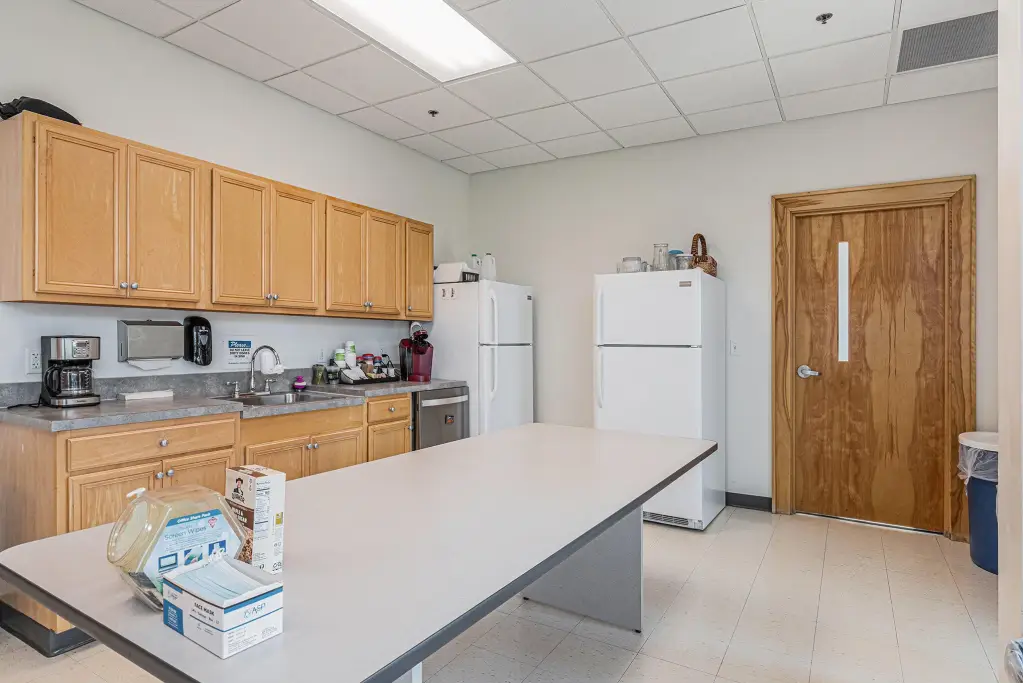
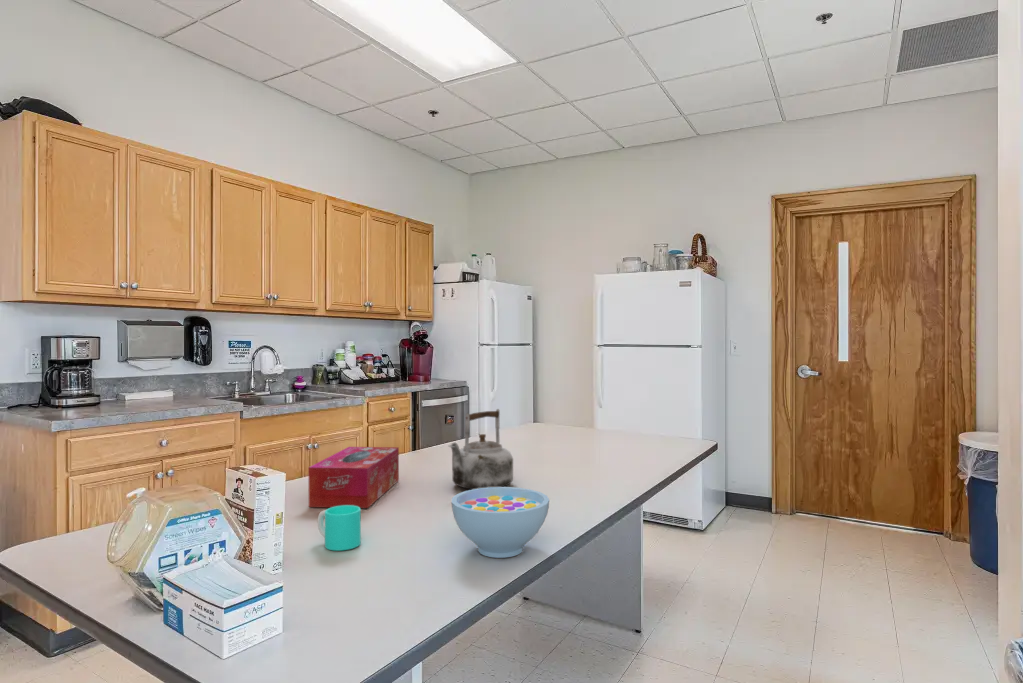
+ cup (337, 526)
+ bowl (500, 524)
+ tissue box (357, 474)
+ kettle (477, 449)
